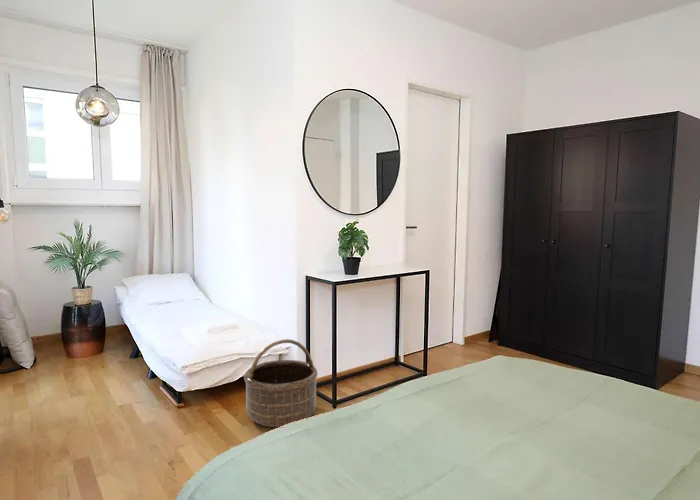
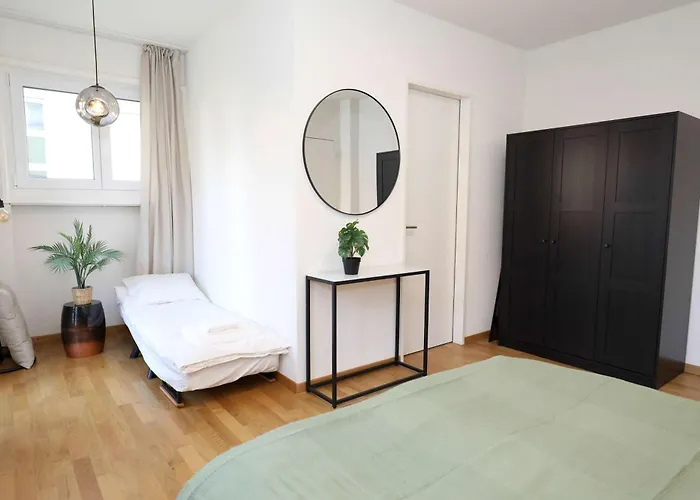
- basket (281, 377)
